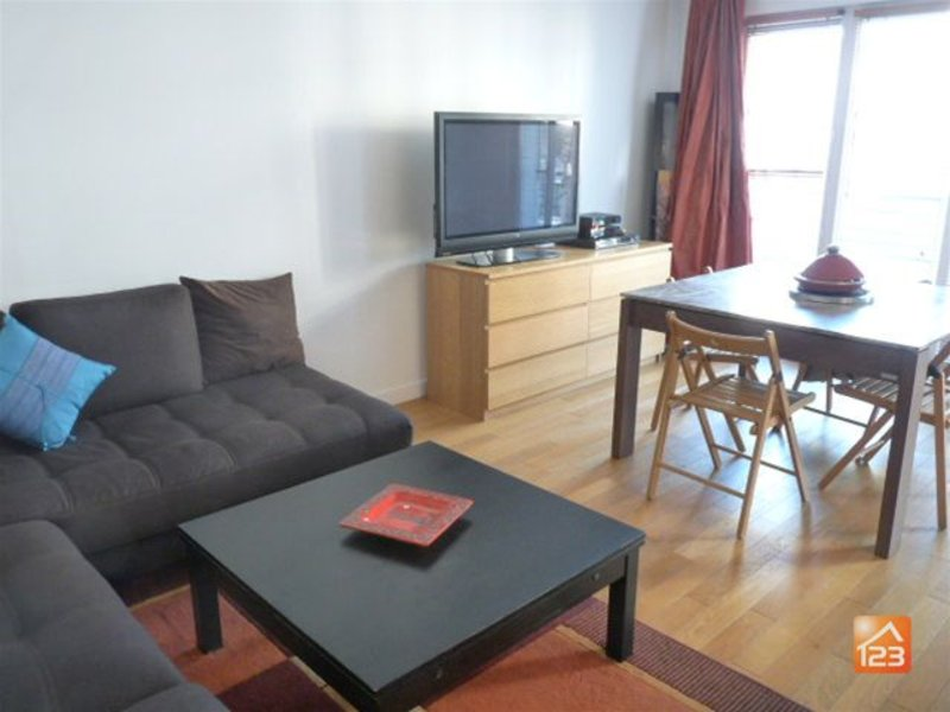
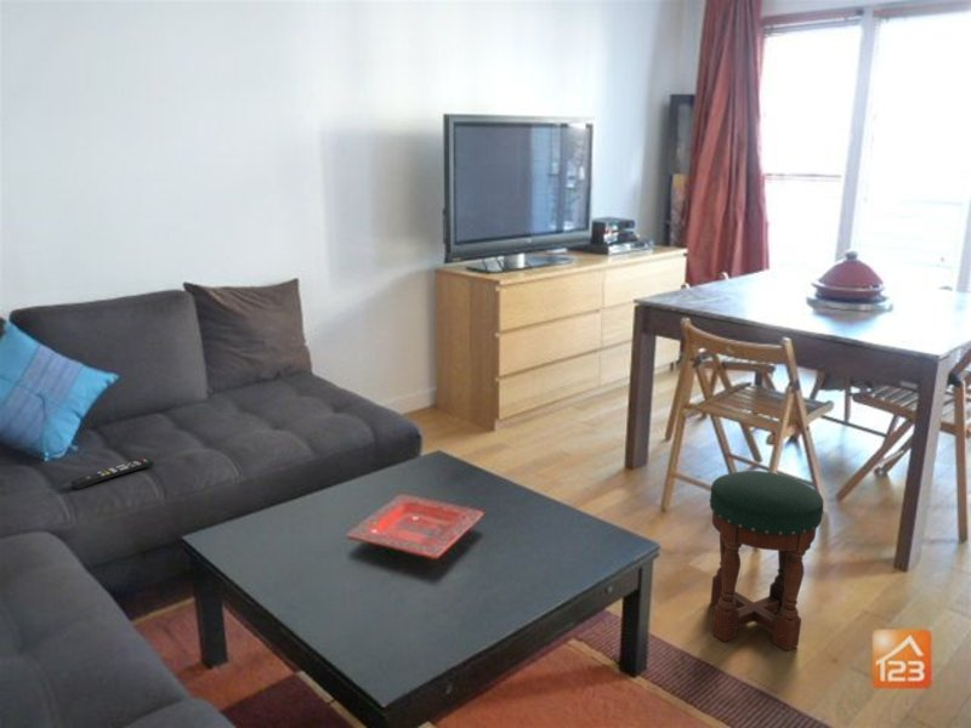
+ remote control (113, 472)
+ stool (761, 548)
